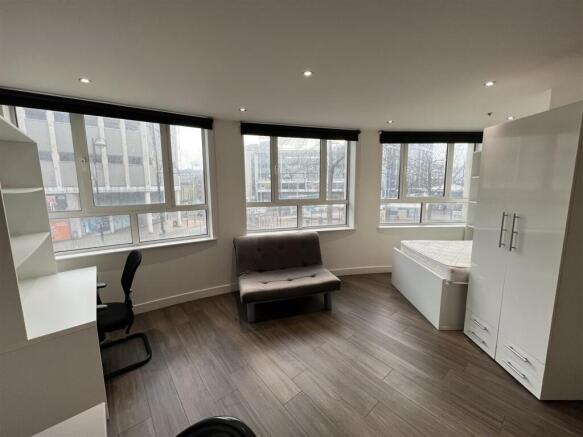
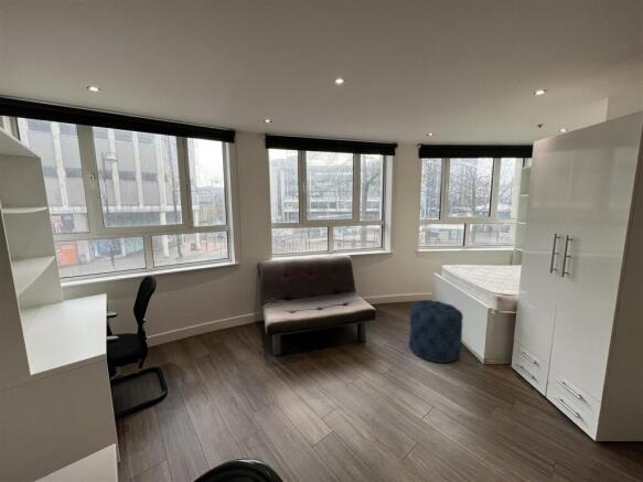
+ ottoman (435, 328)
